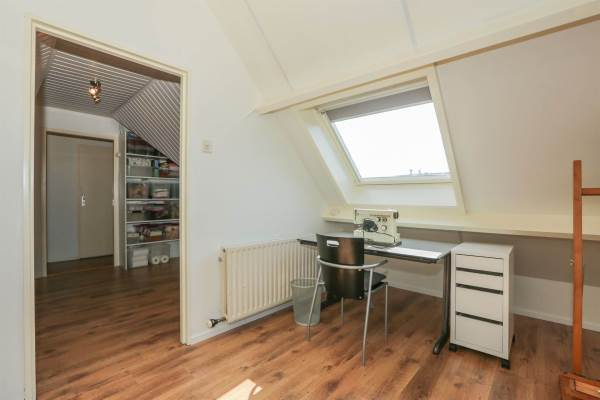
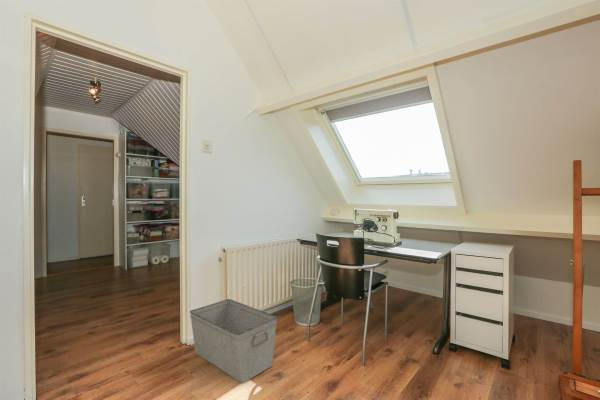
+ storage bin (232, 336)
